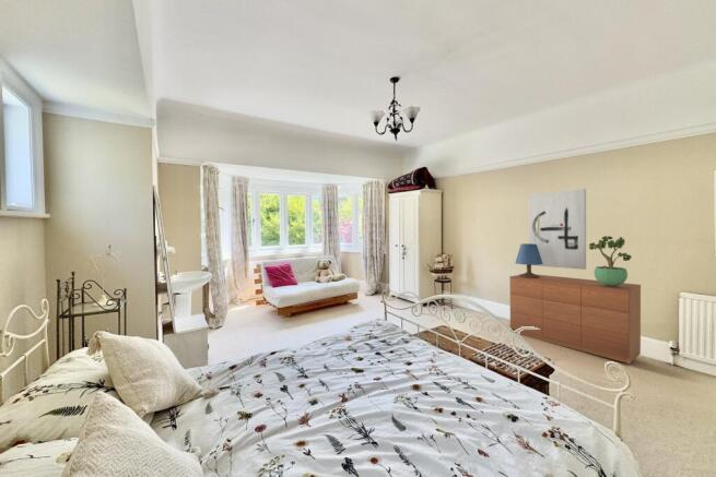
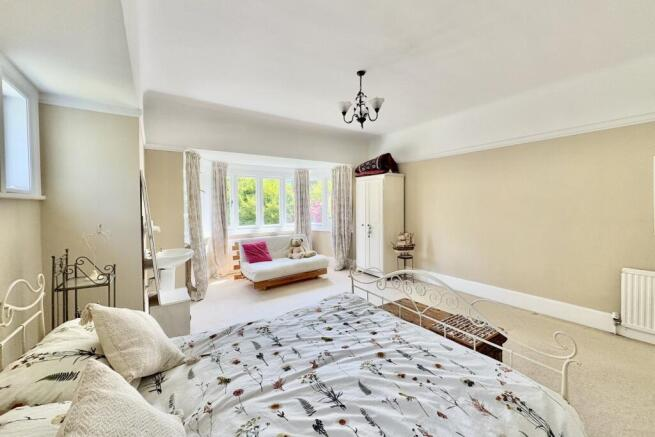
- dresser (568, 311)
- potted plant (608, 260)
- table lamp (528, 260)
- wall art (555, 229)
